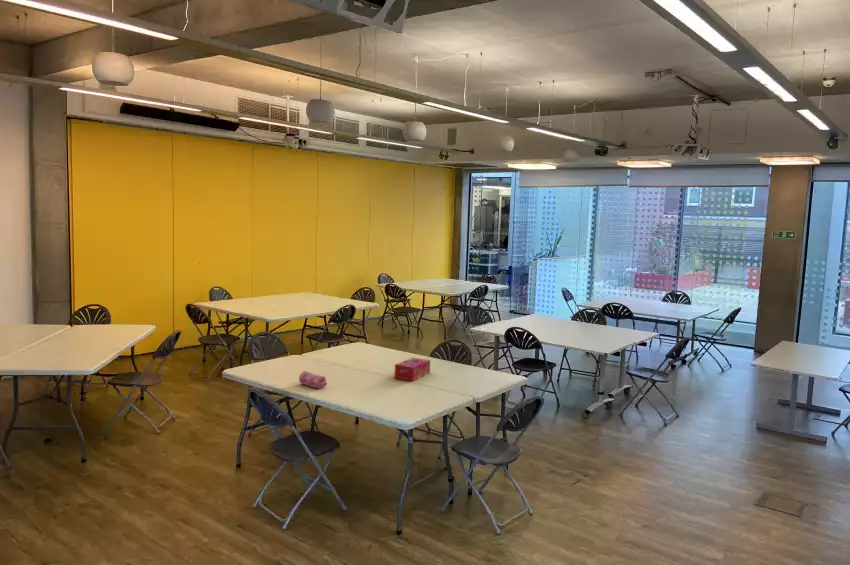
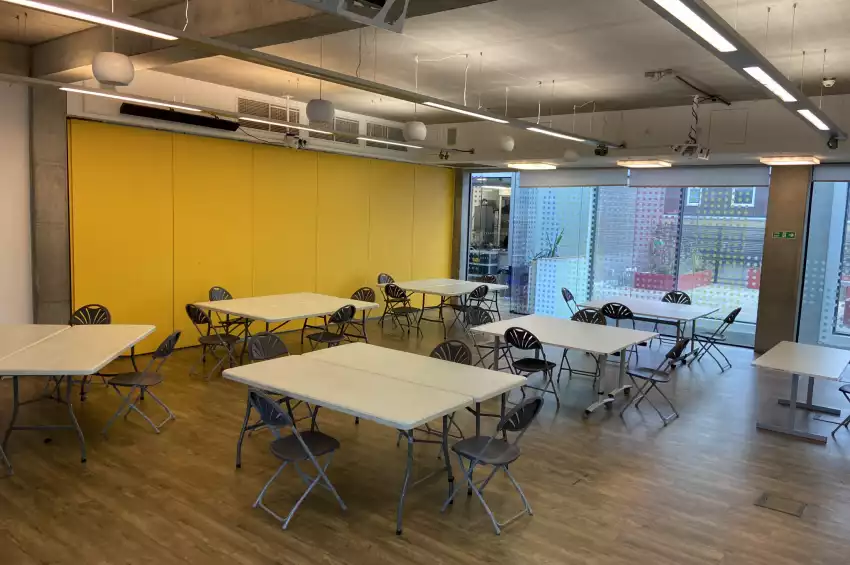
- tissue box (412, 368)
- pencil case (312, 379)
